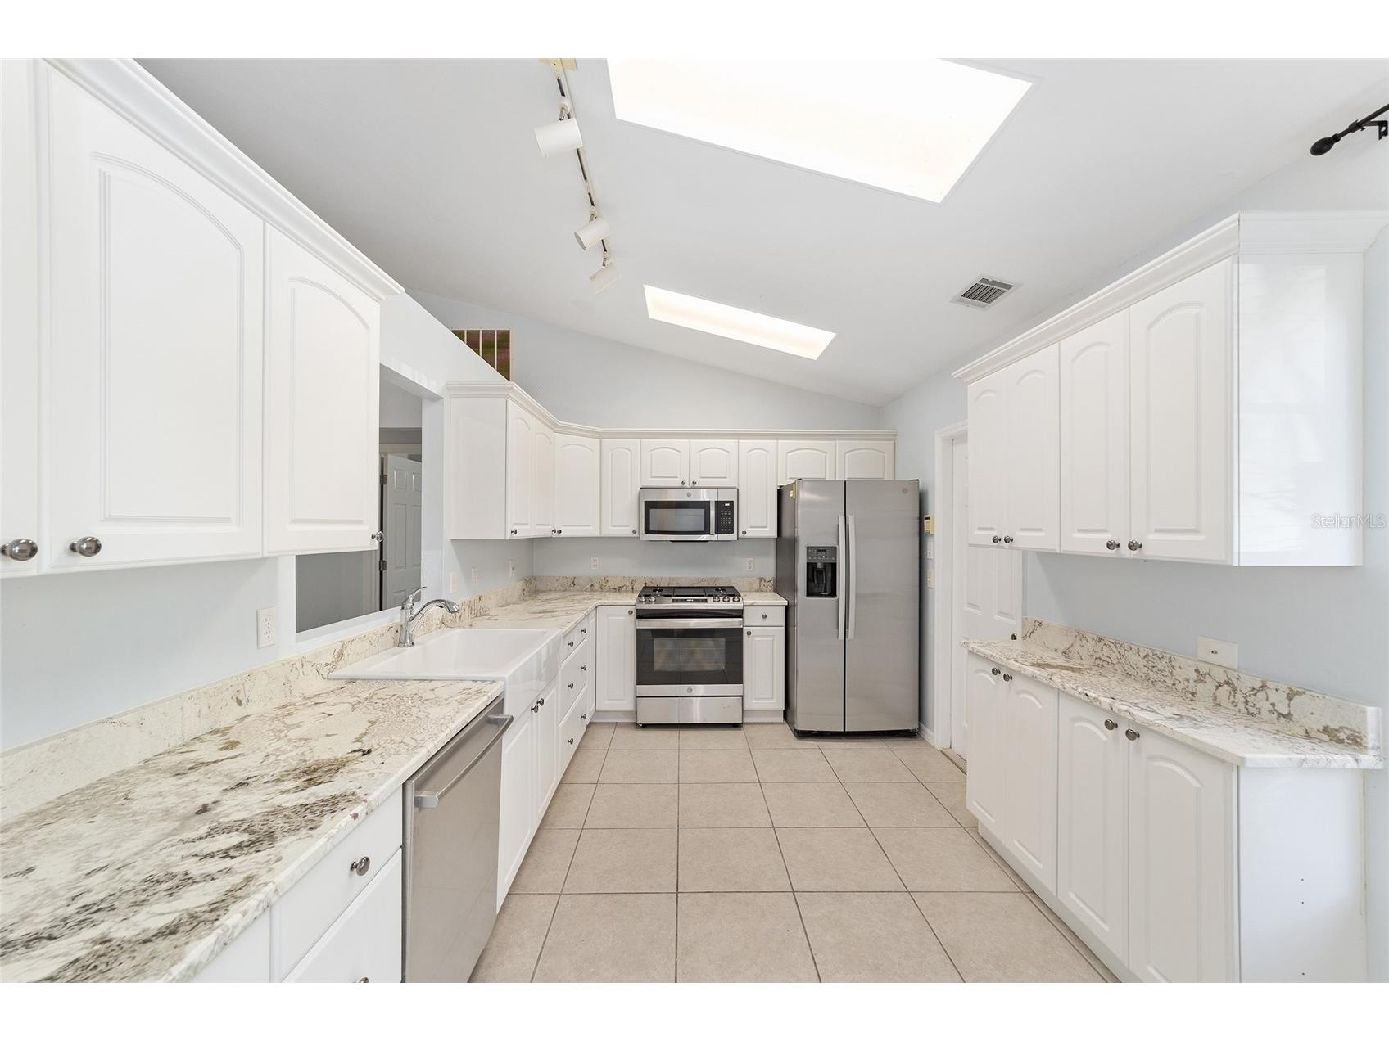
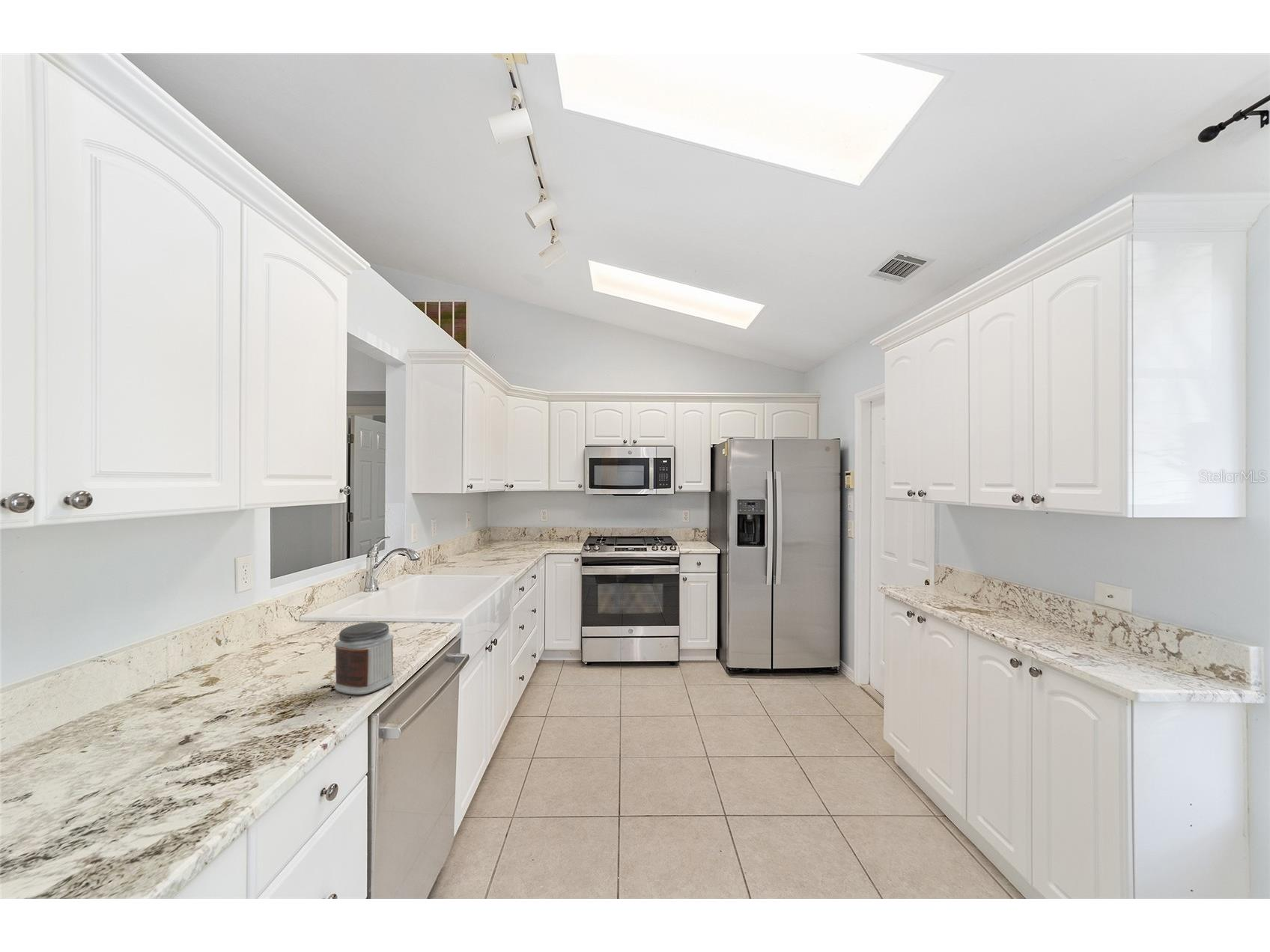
+ jar (365, 656)
